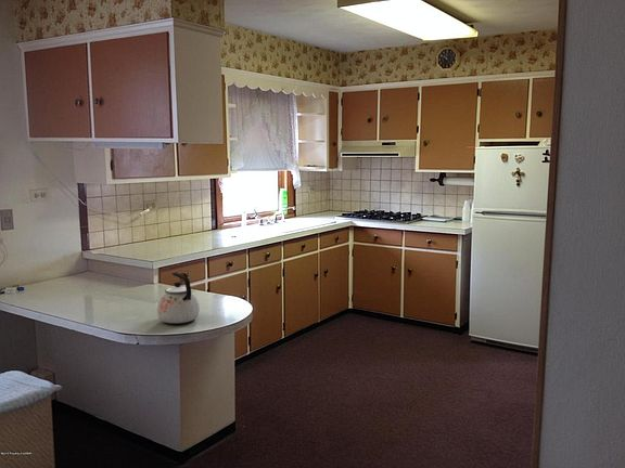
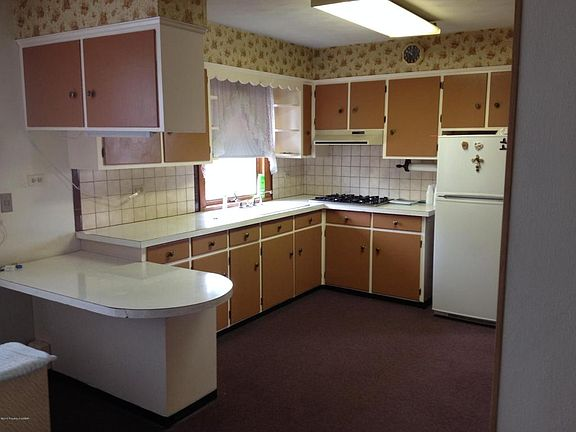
- kettle (177, 297)
